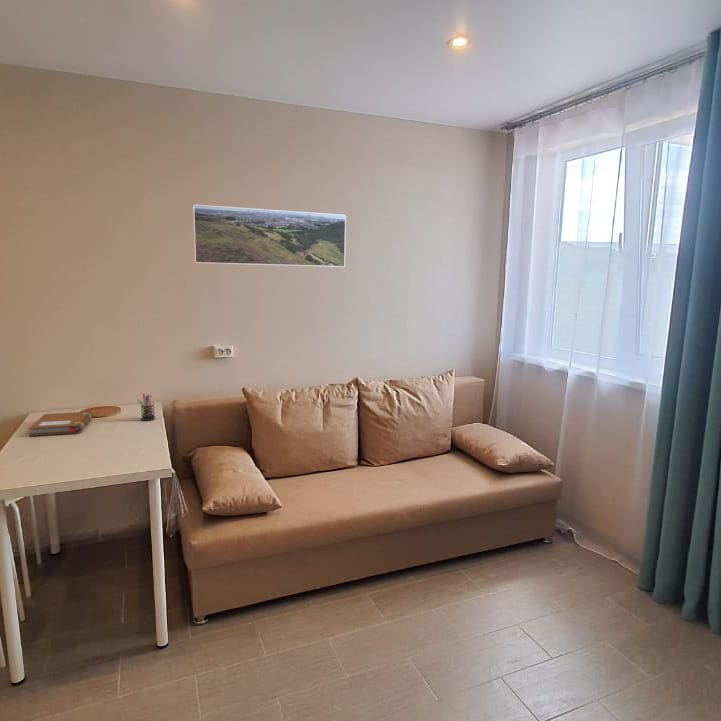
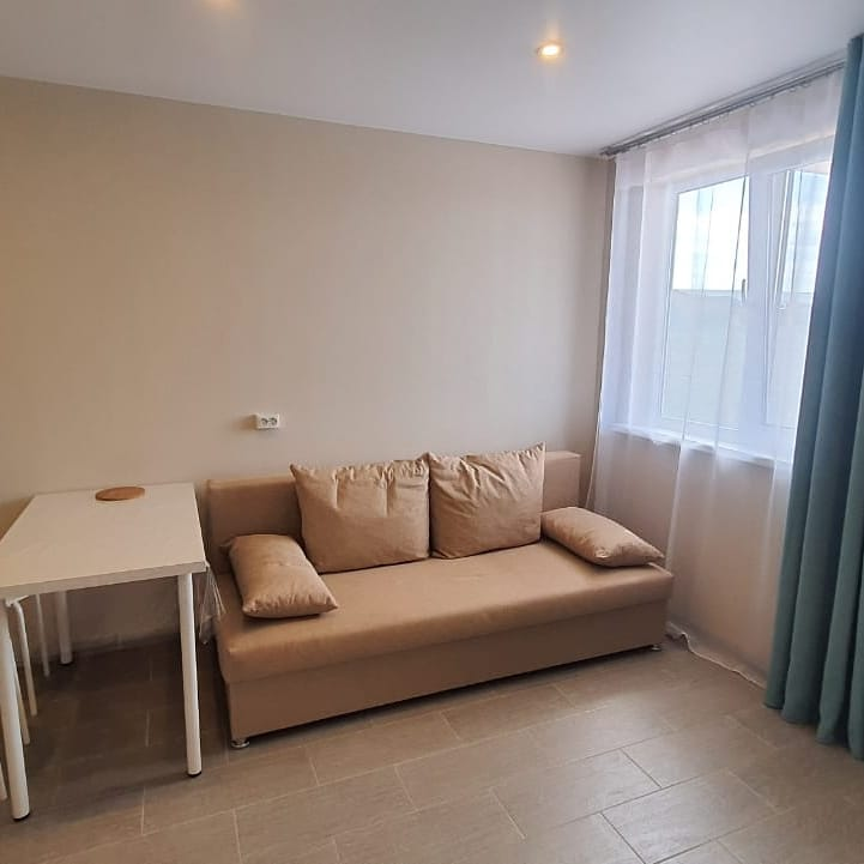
- pen holder (145, 406)
- notebook (62, 423)
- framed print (273, 237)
